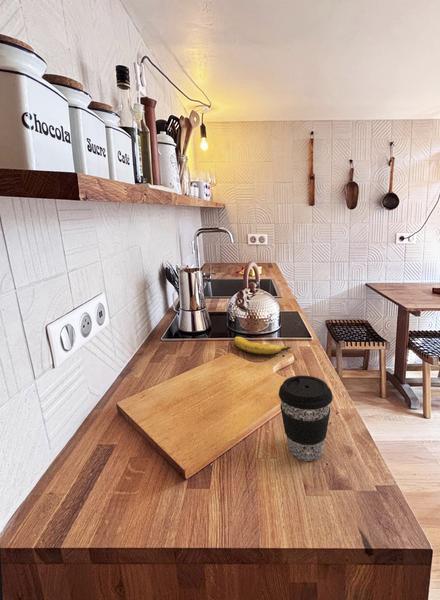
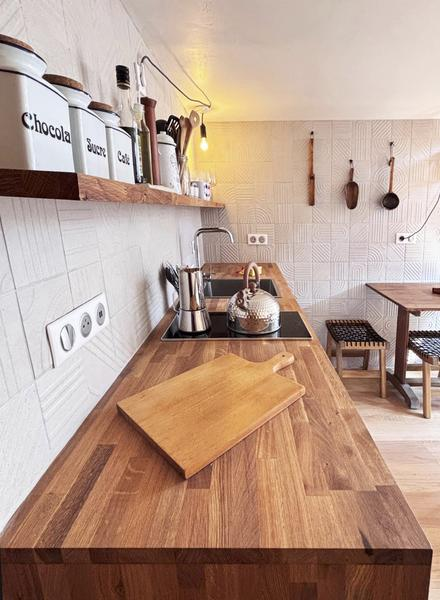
- banana (260, 345)
- coffee cup (305, 418)
